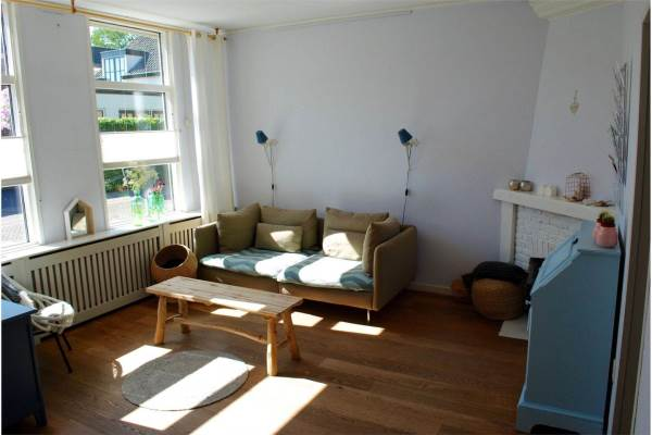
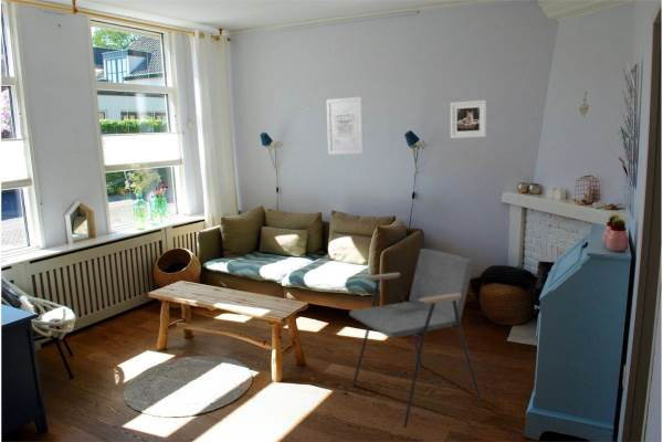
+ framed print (467, 119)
+ wall art (344, 126)
+ armchair (411, 328)
